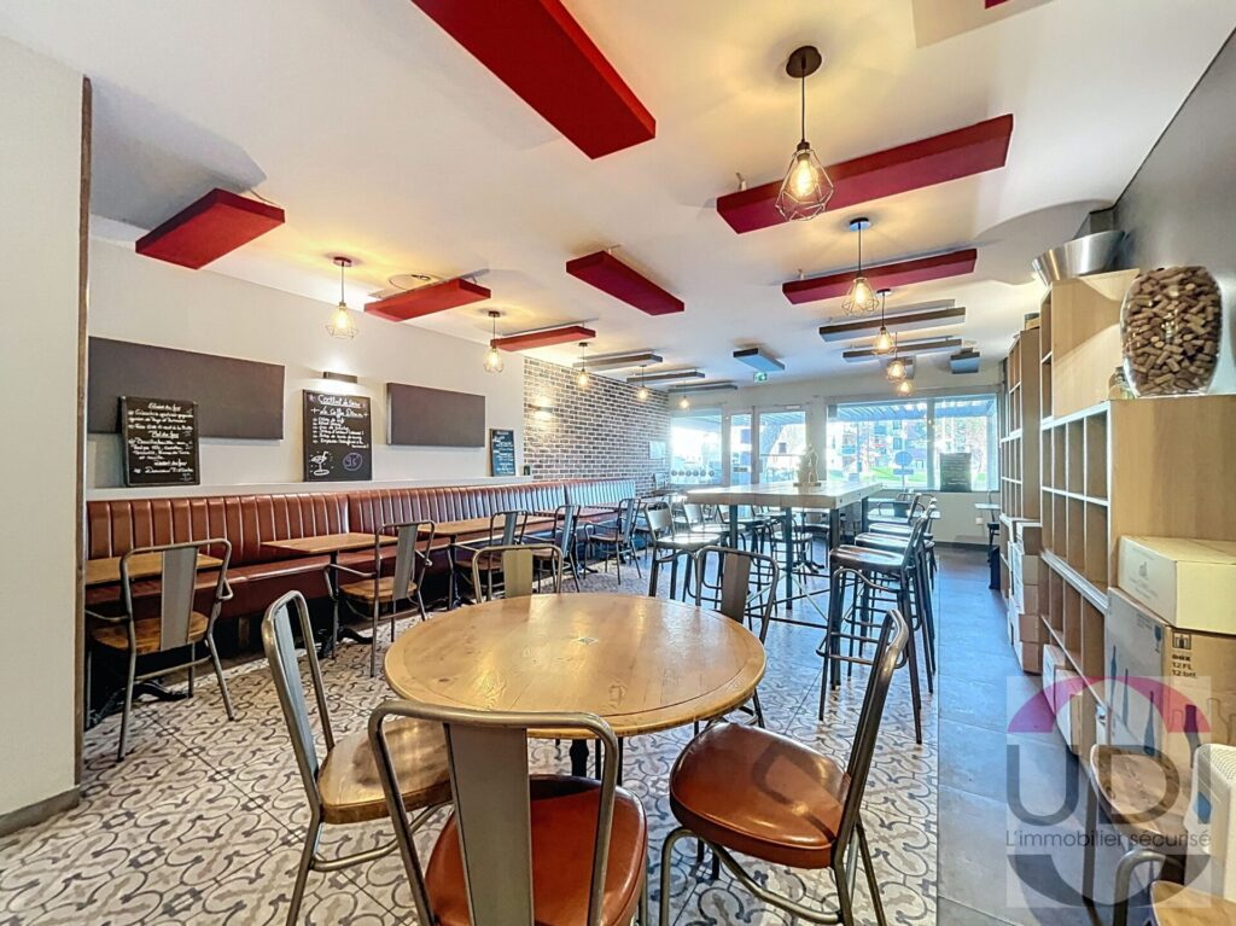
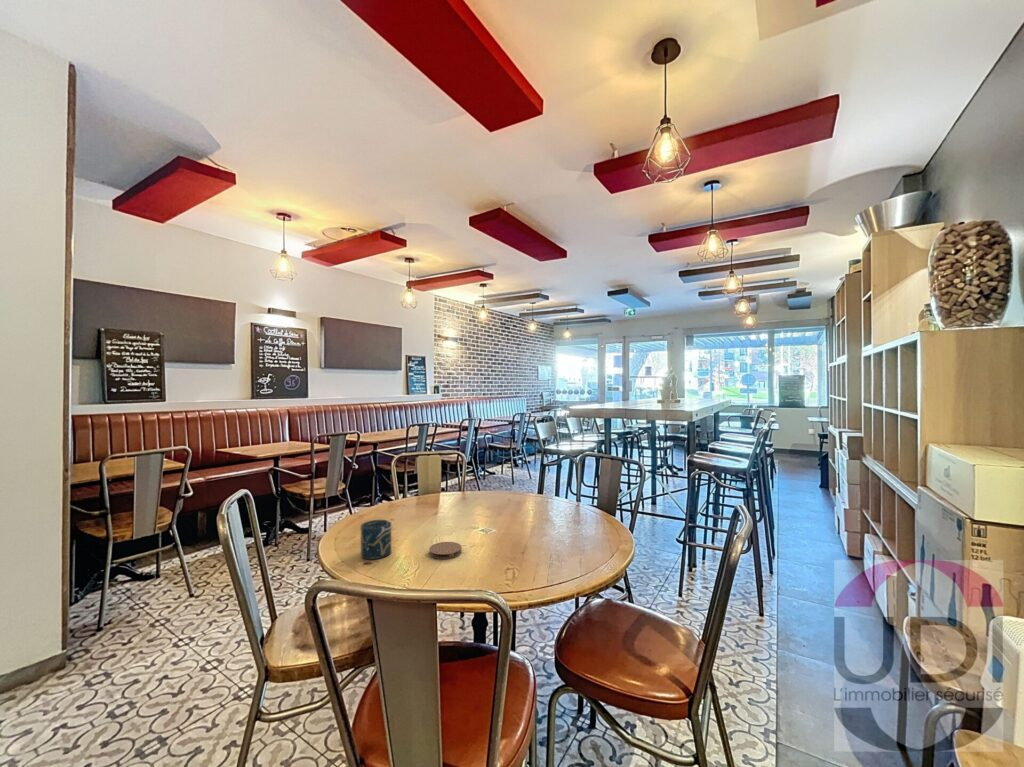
+ cup (374, 540)
+ coaster (445, 550)
